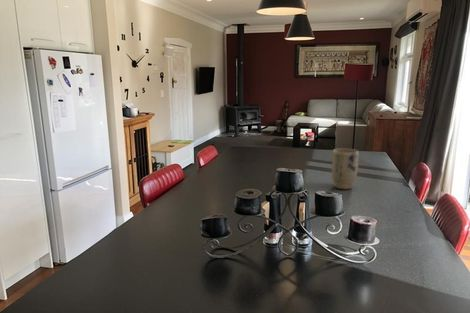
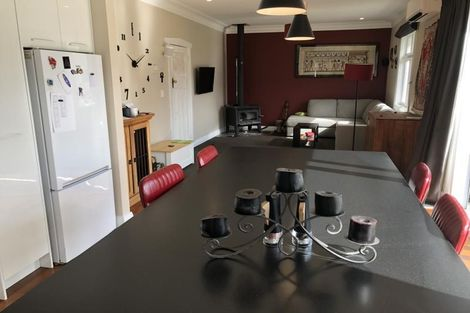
- plant pot (344, 169)
